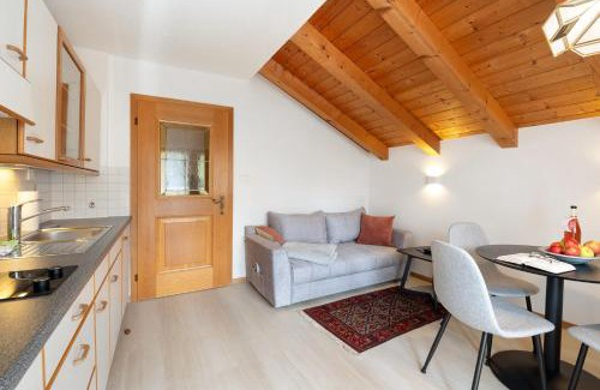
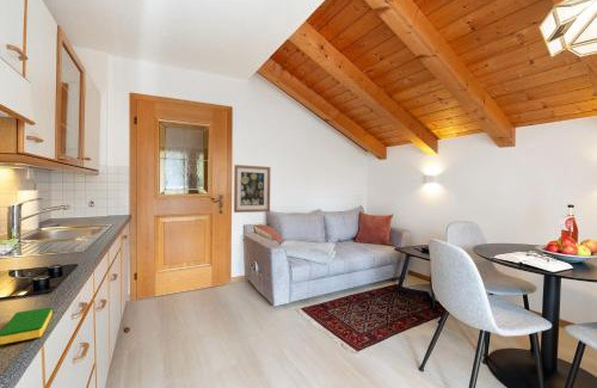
+ dish sponge (27, 324)
+ wall art (252, 189)
